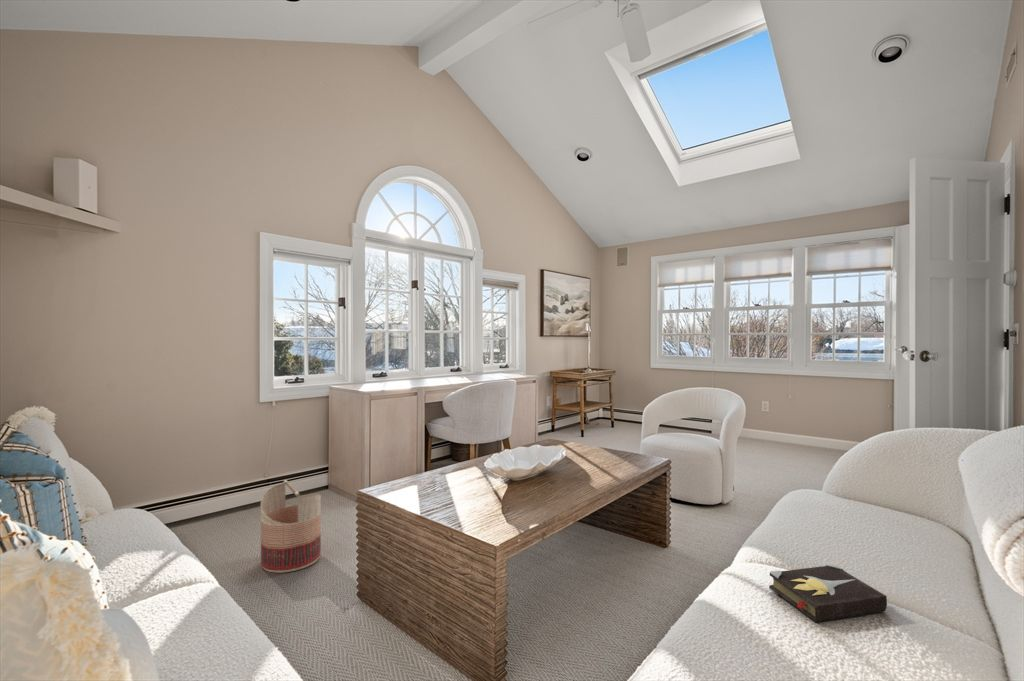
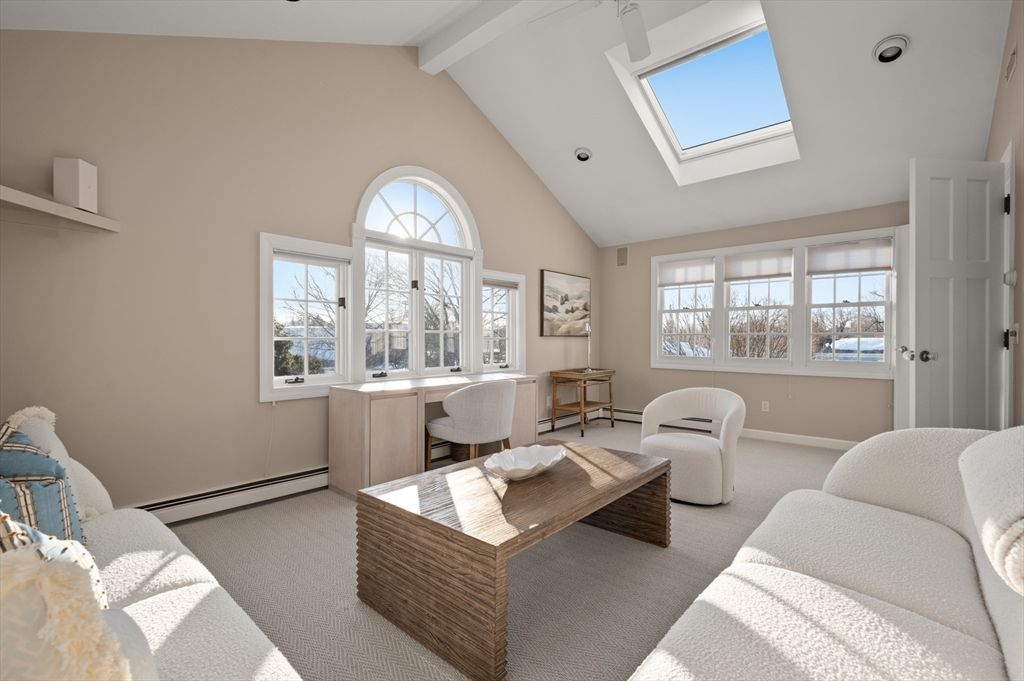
- basket (291, 523)
- hardback book (825, 590)
